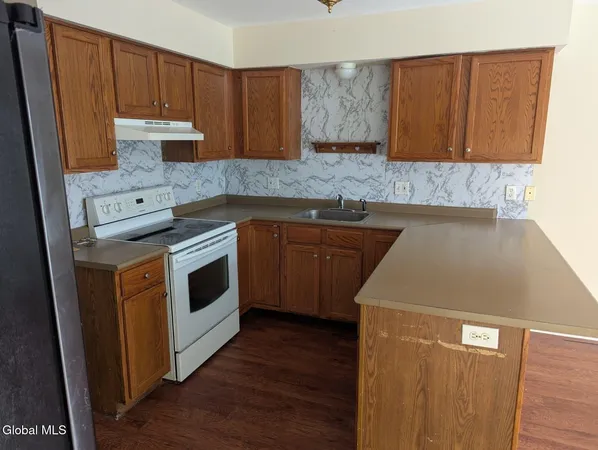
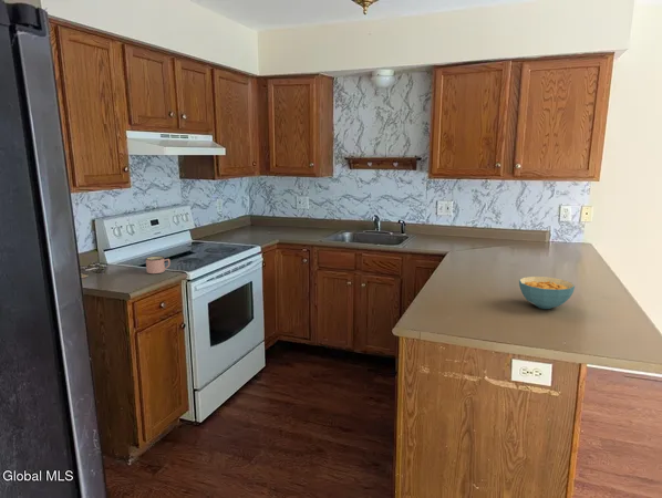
+ cereal bowl (545, 294)
+ mug (158, 264)
